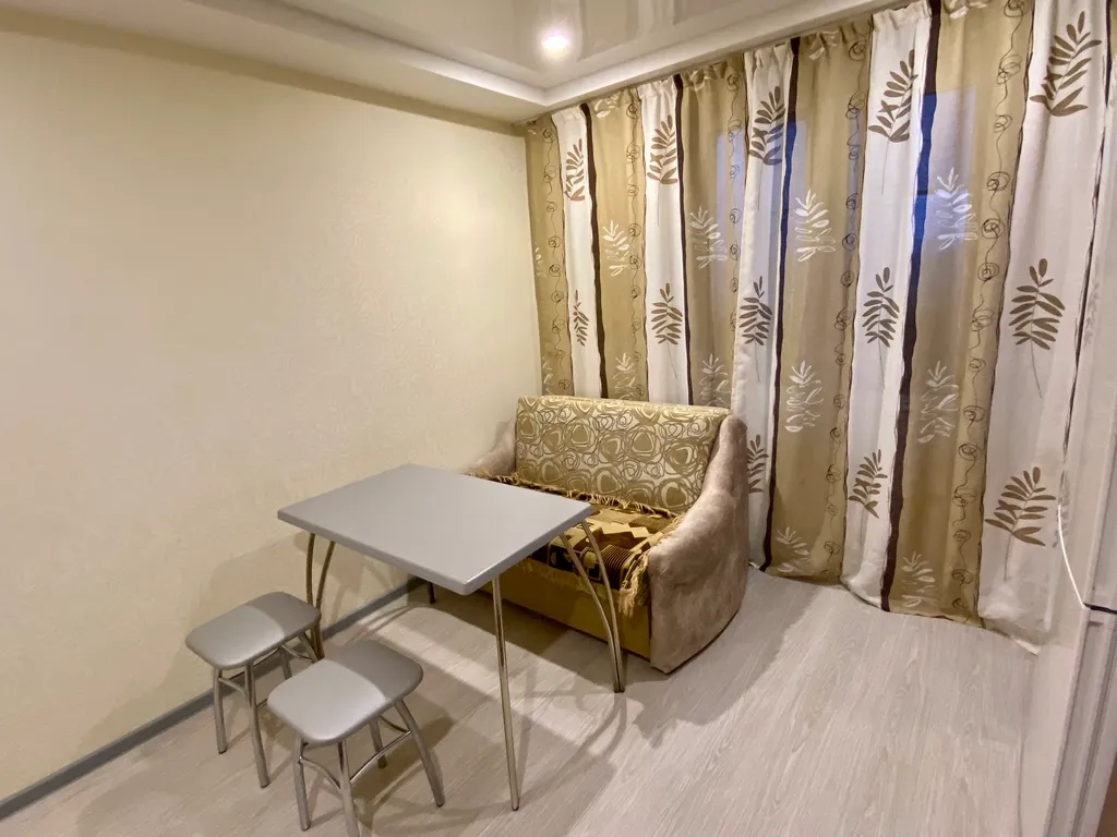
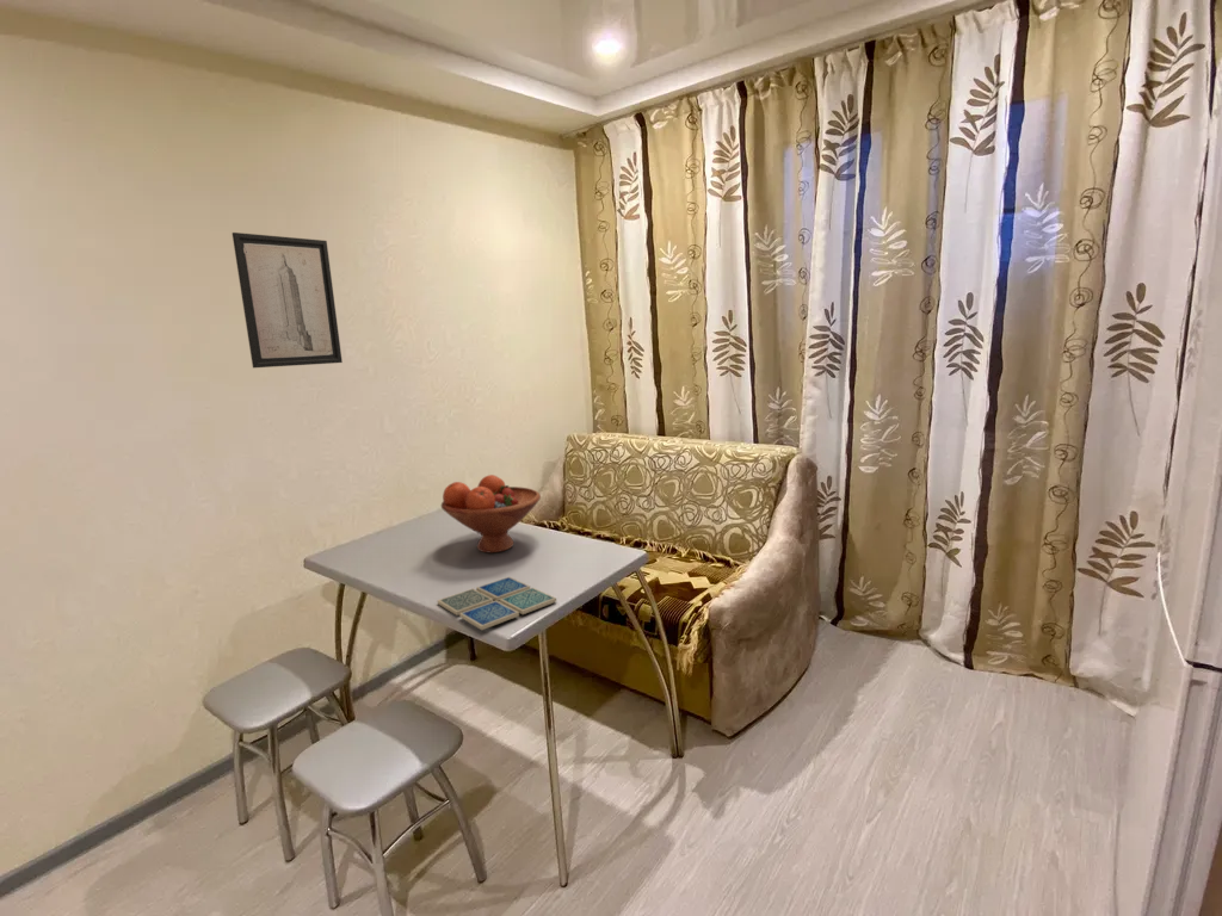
+ fruit bowl (492, 513)
+ drink coaster (496, 600)
+ wall art (290, 302)
